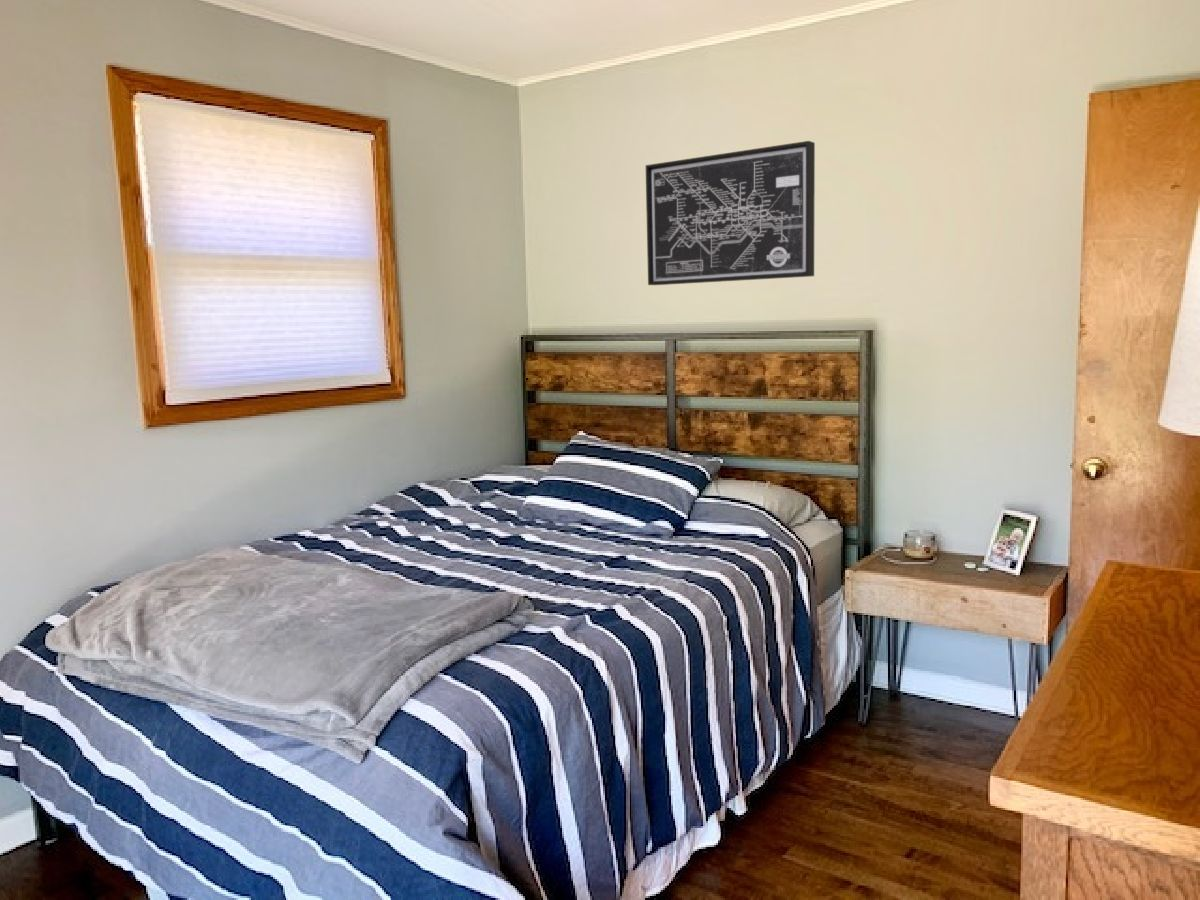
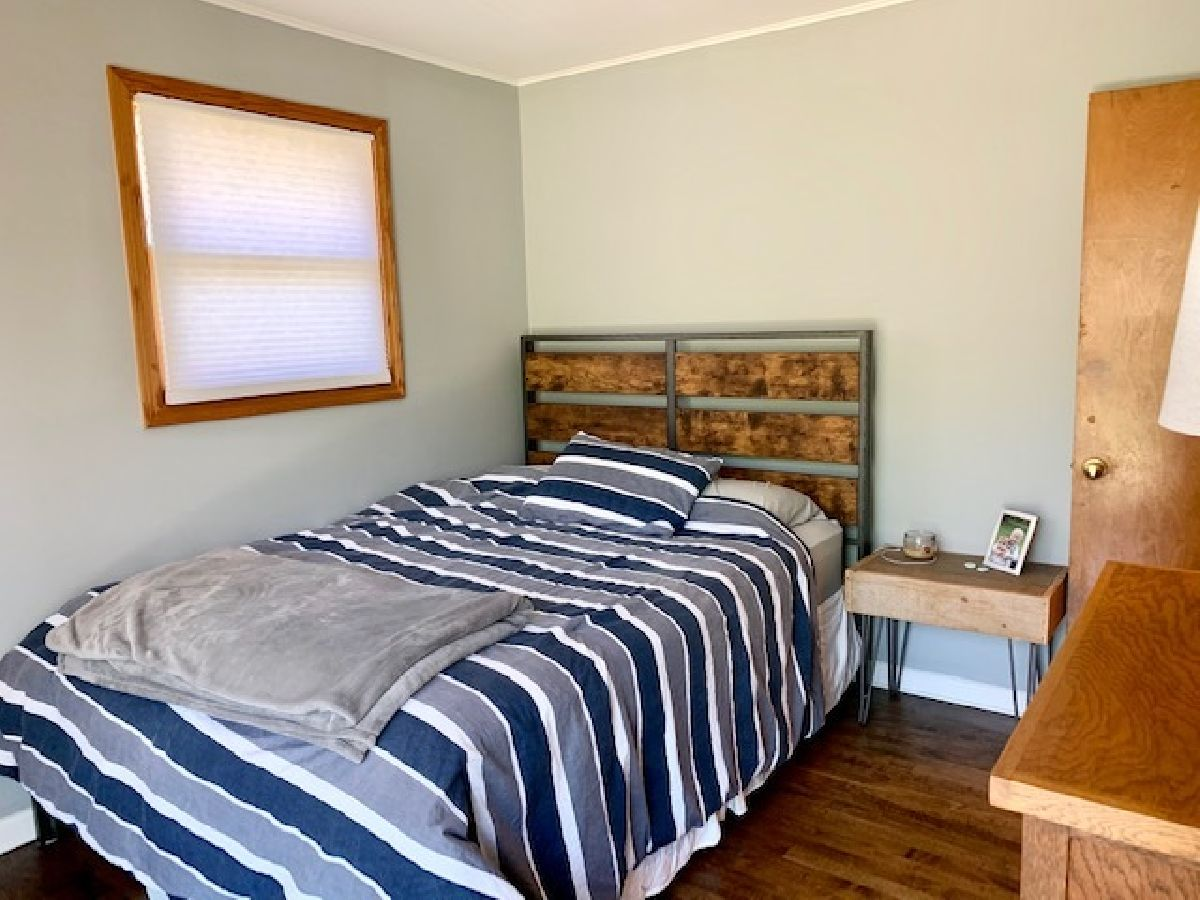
- wall art (726, 218)
